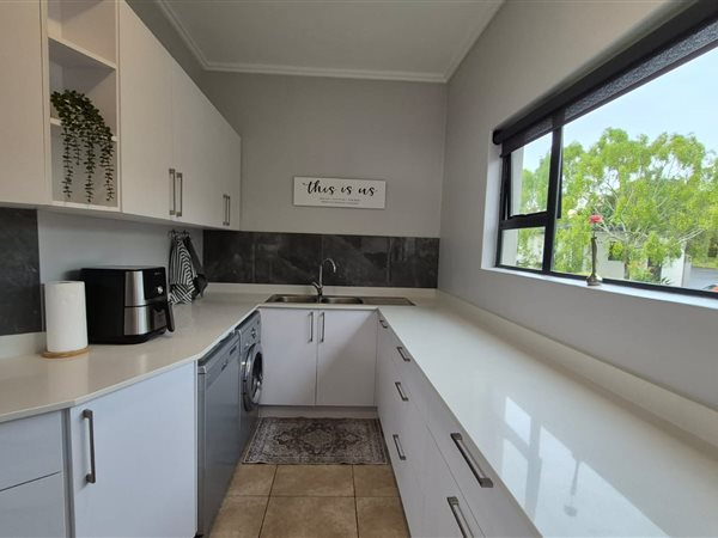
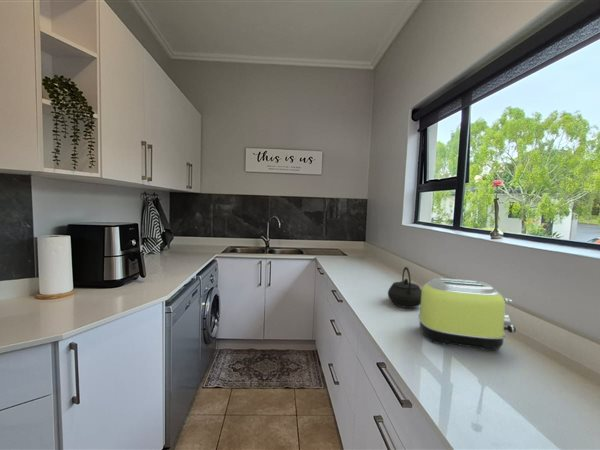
+ kettle (405, 285)
+ toaster (463, 311)
